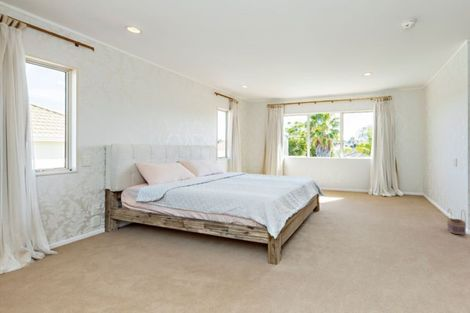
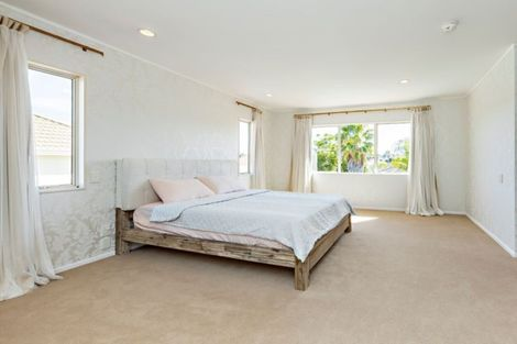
- basket (456, 220)
